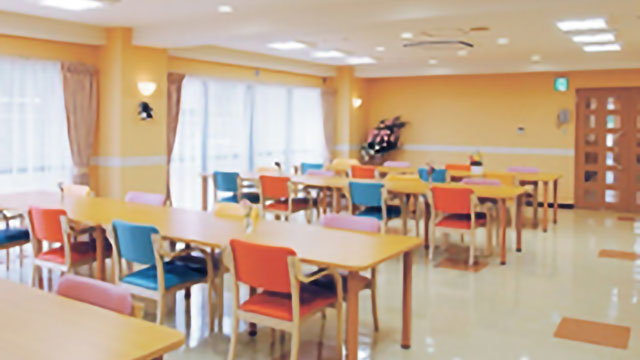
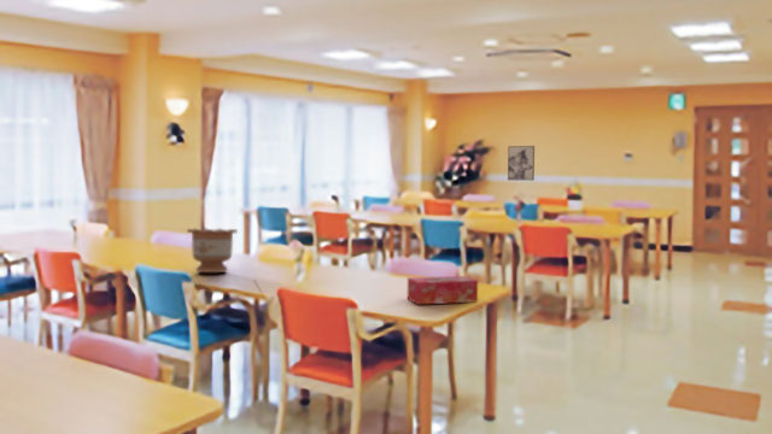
+ wall art (520, 163)
+ tissue box (441, 289)
+ flower pot (212, 250)
